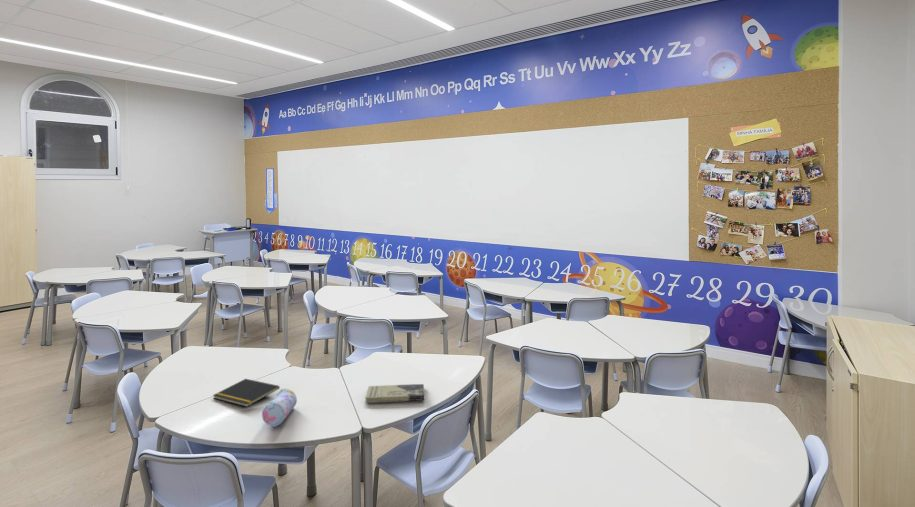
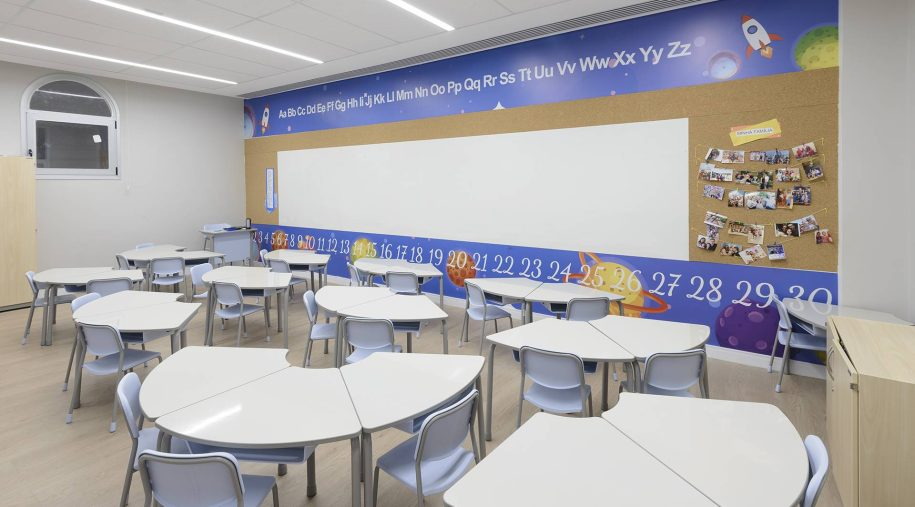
- notepad (246, 391)
- book (395, 393)
- pencil case (280, 406)
